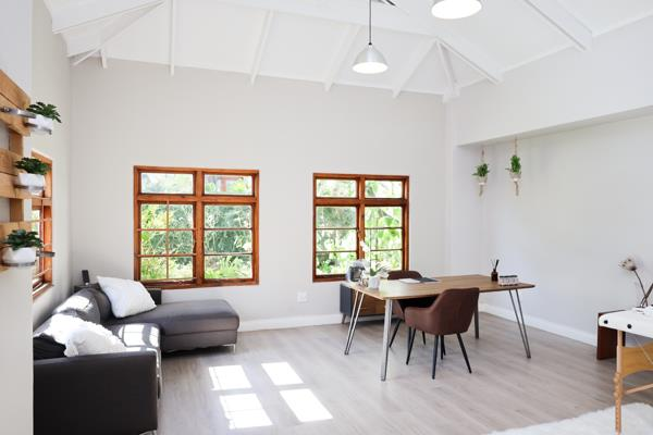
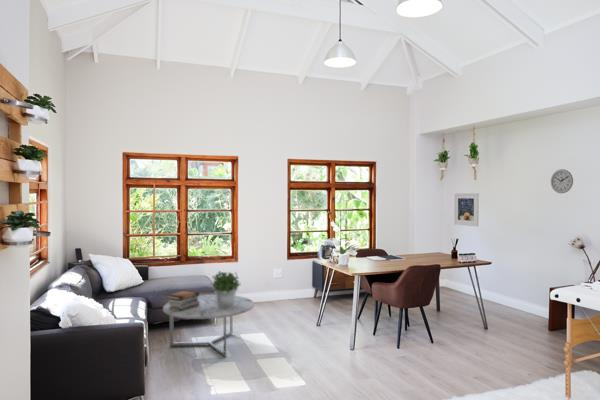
+ potted plant (225, 288)
+ book stack (183, 300)
+ wall clock (561, 181)
+ coffee table (209, 318)
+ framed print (466, 209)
